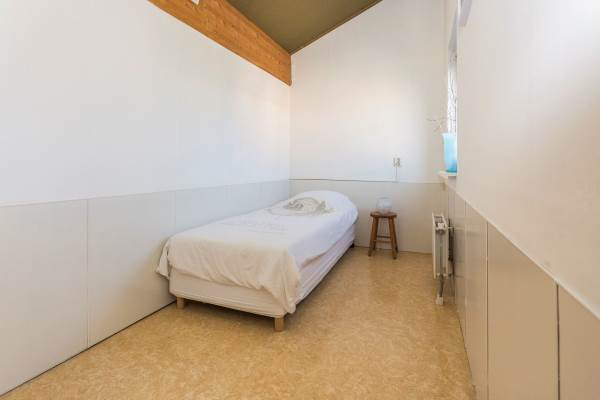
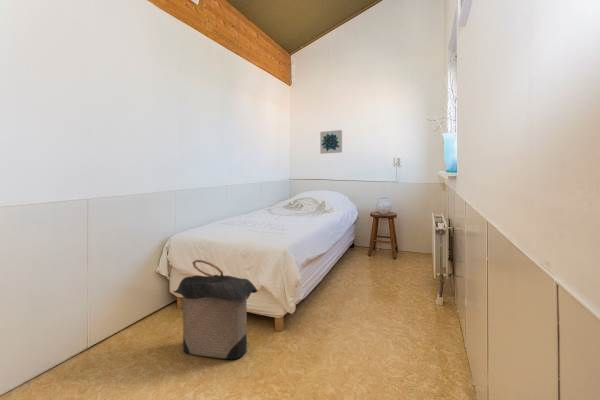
+ laundry hamper (217, 303)
+ wall art (331, 142)
